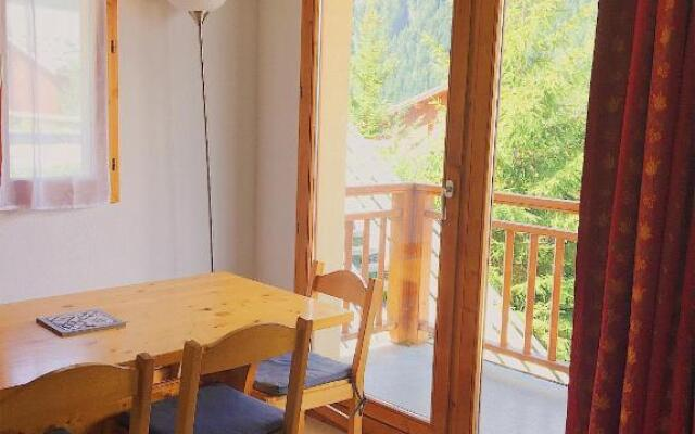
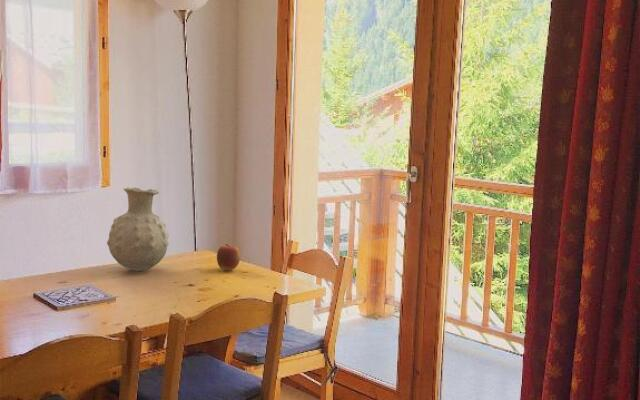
+ apple (228, 256)
+ vase (138, 229)
